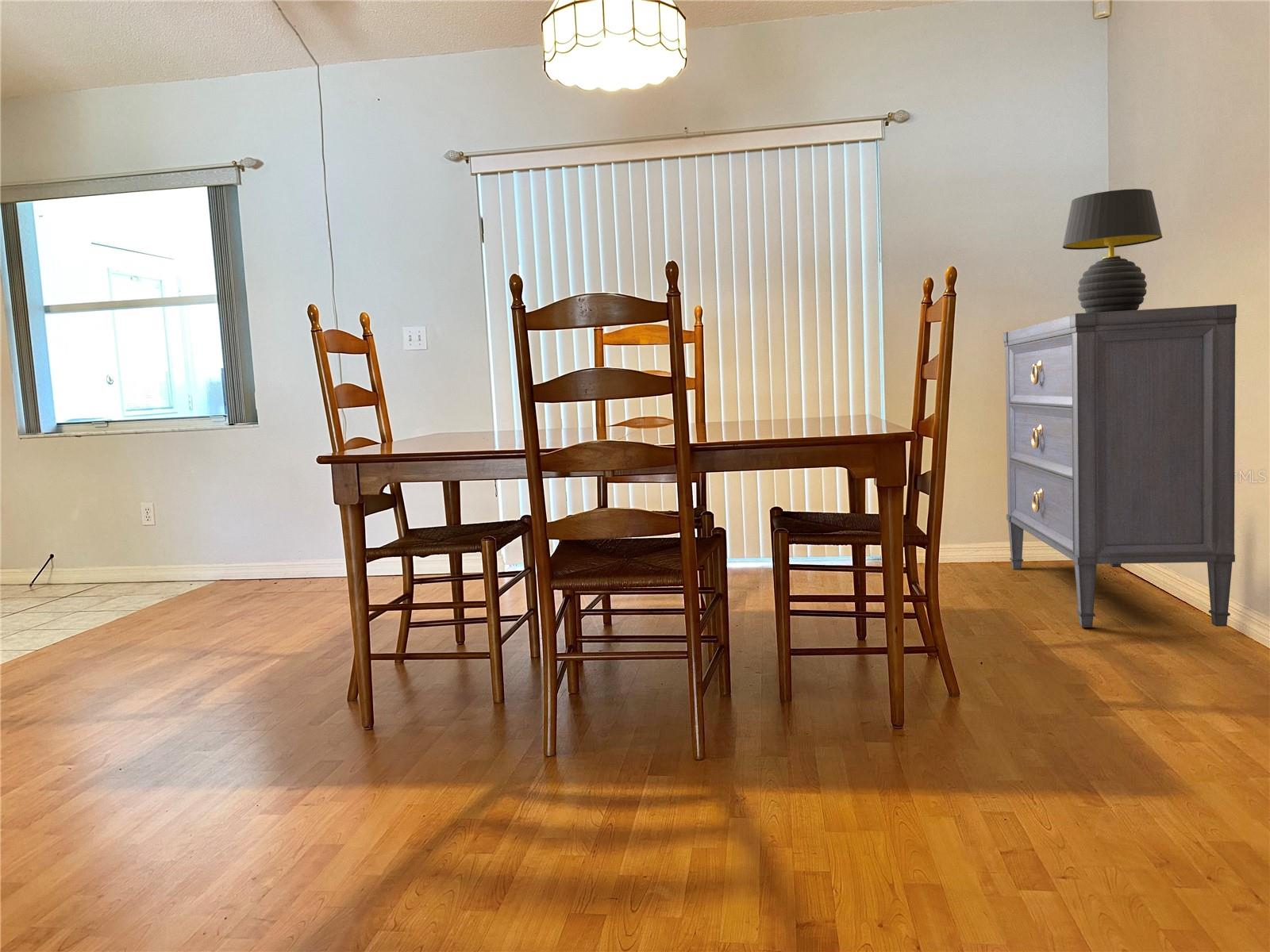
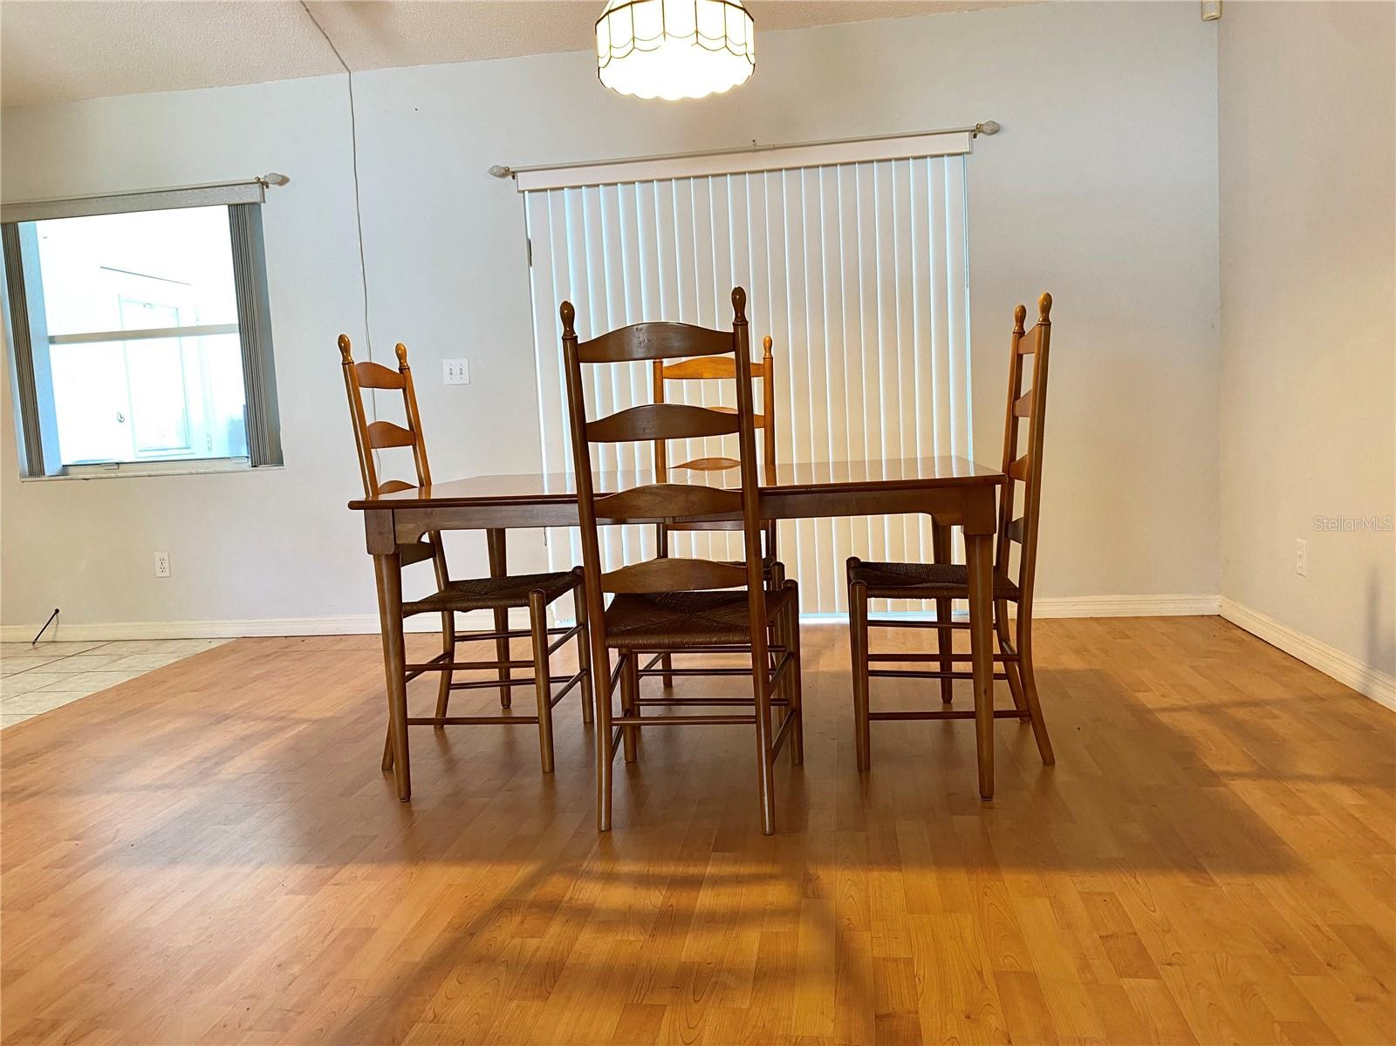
- table lamp (1111, 256)
- dresser (1100, 458)
